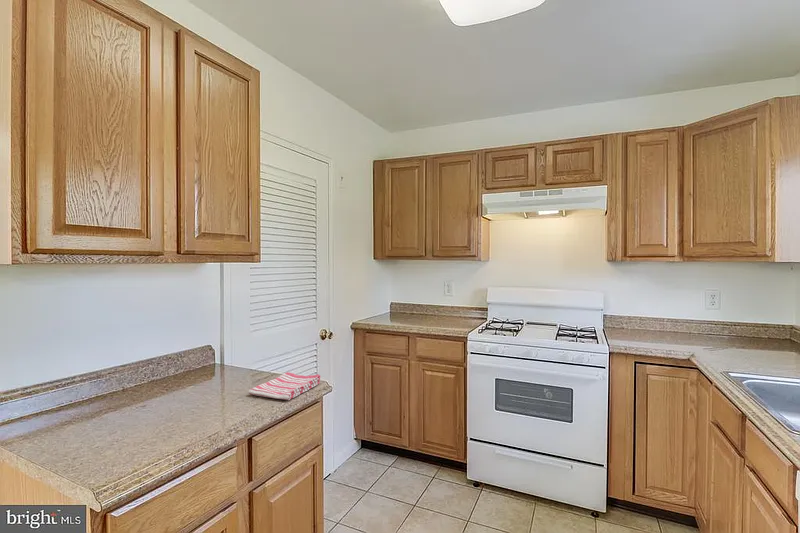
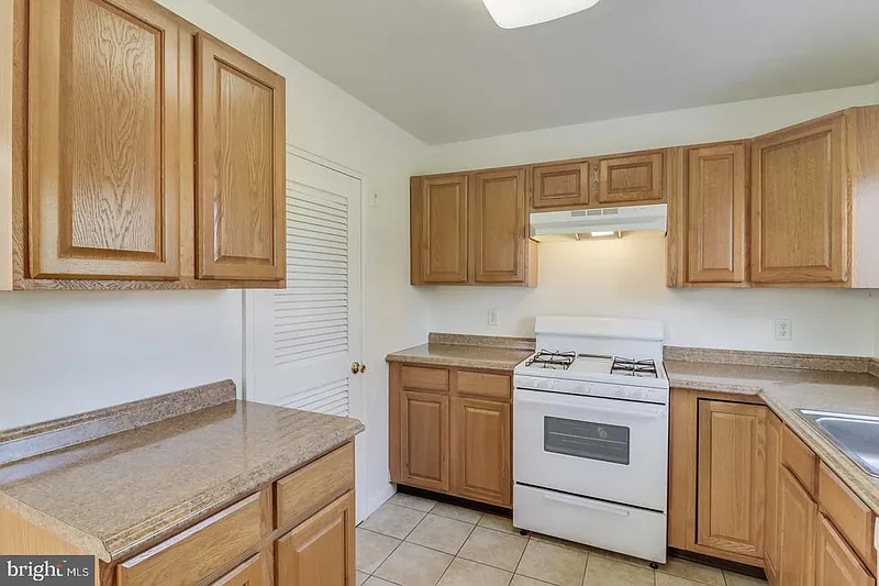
- dish towel (286, 384)
